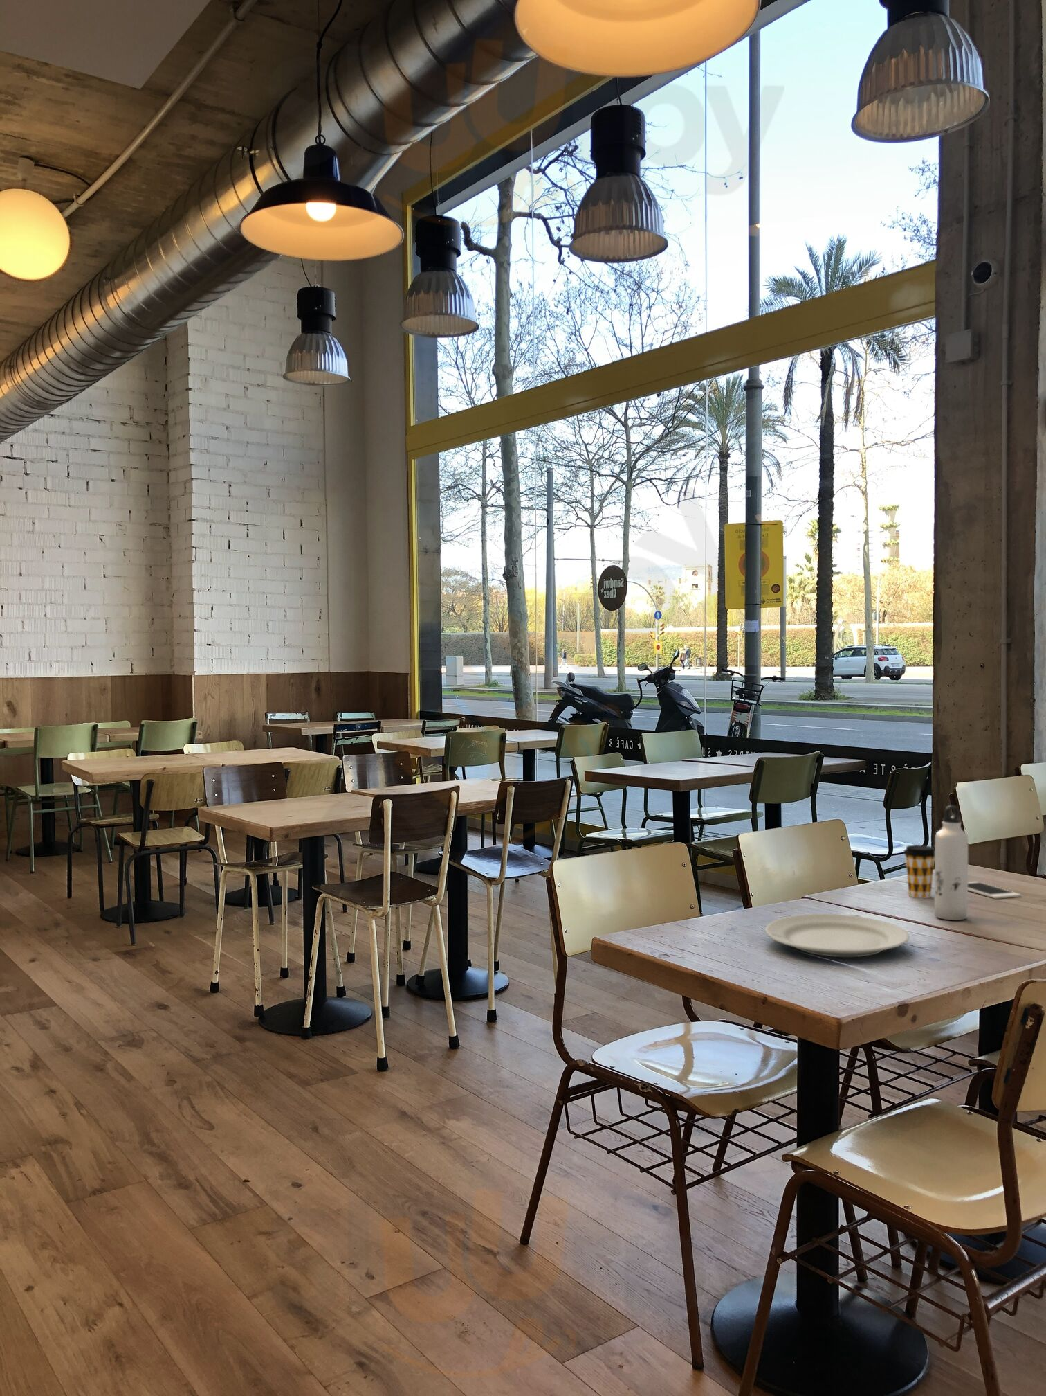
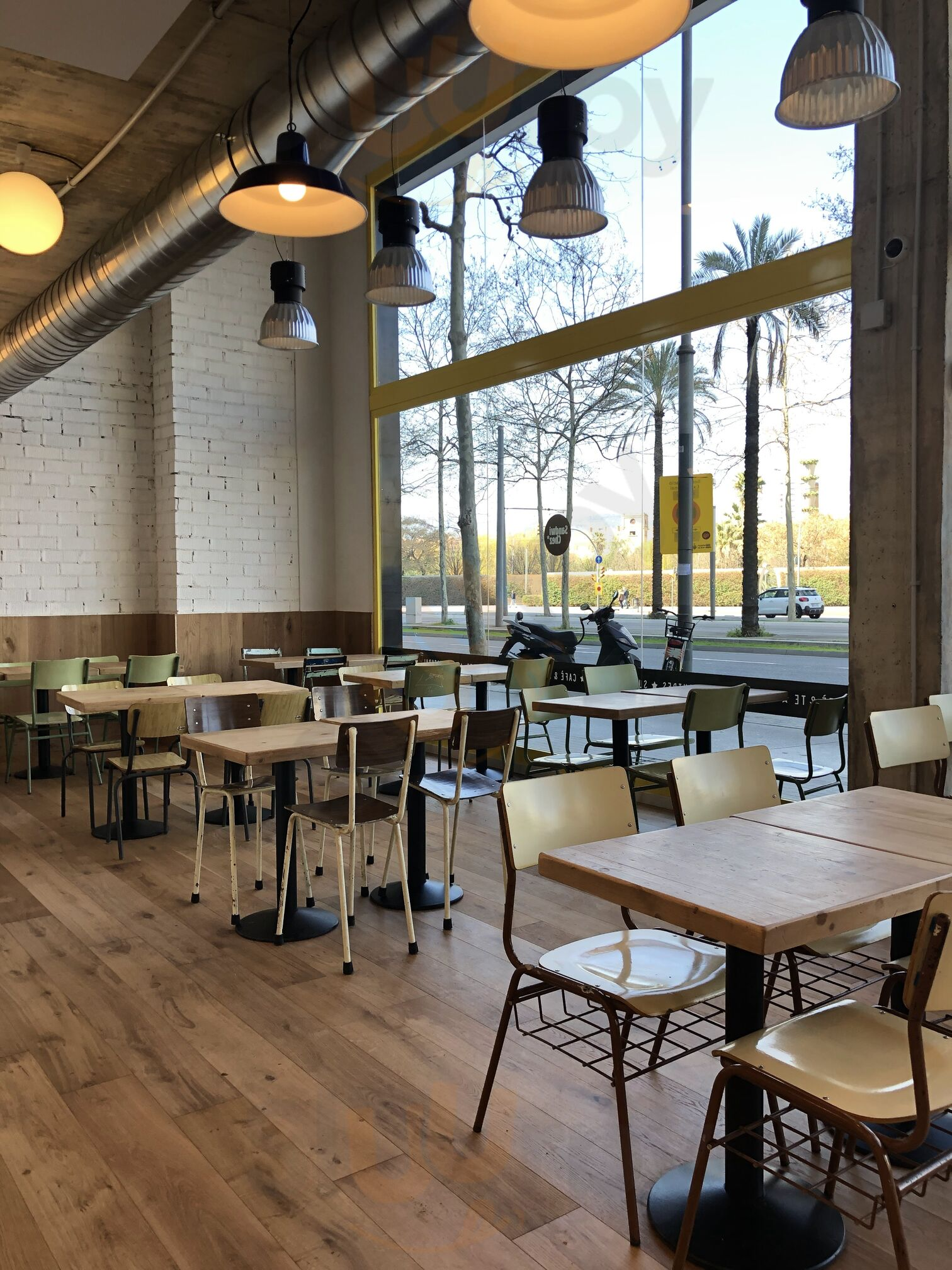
- coffee cup (920, 871)
- water bottle (952, 862)
- chinaware (836, 938)
- cell phone (986, 889)
